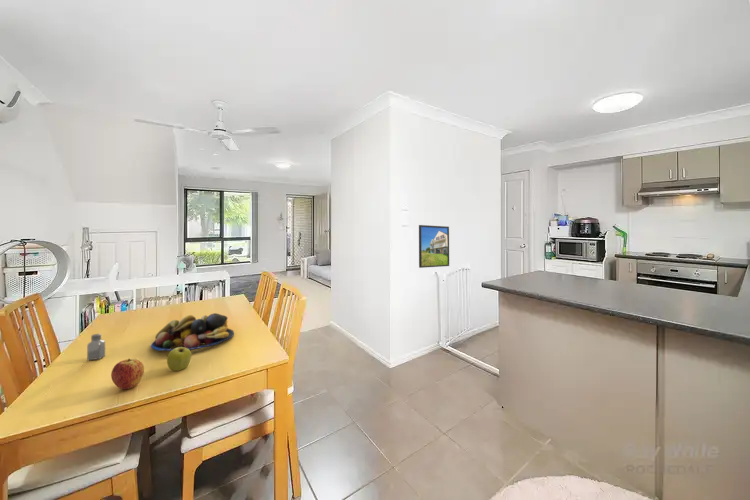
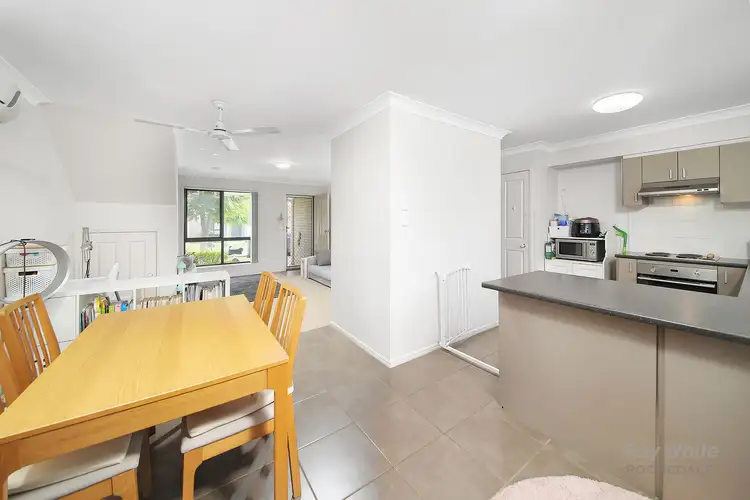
- fruit bowl (194, 326)
- apple (179, 356)
- apple (128, 373)
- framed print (434, 246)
- saltshaker (96, 346)
